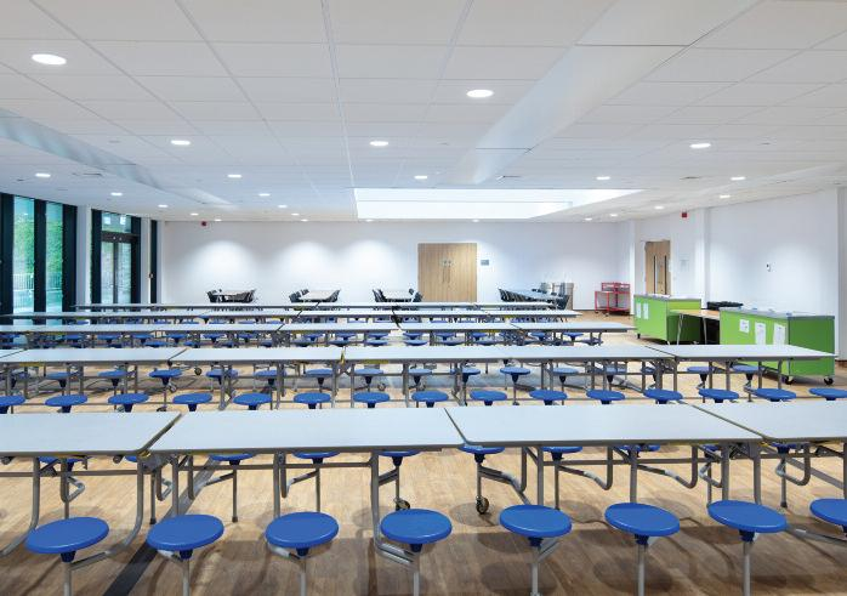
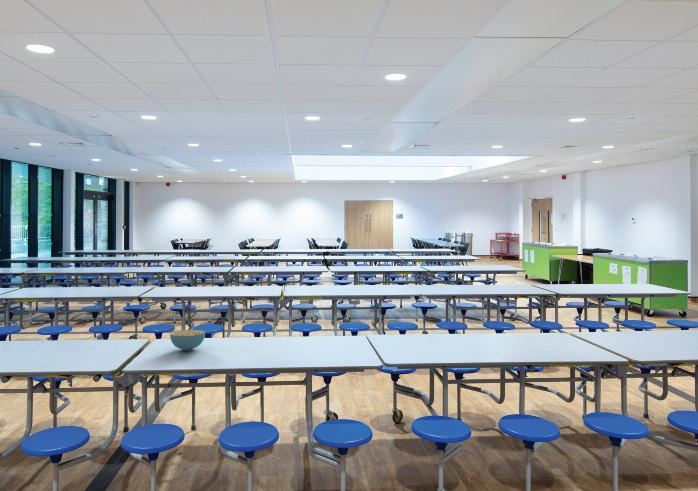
+ cereal bowl (187, 341)
